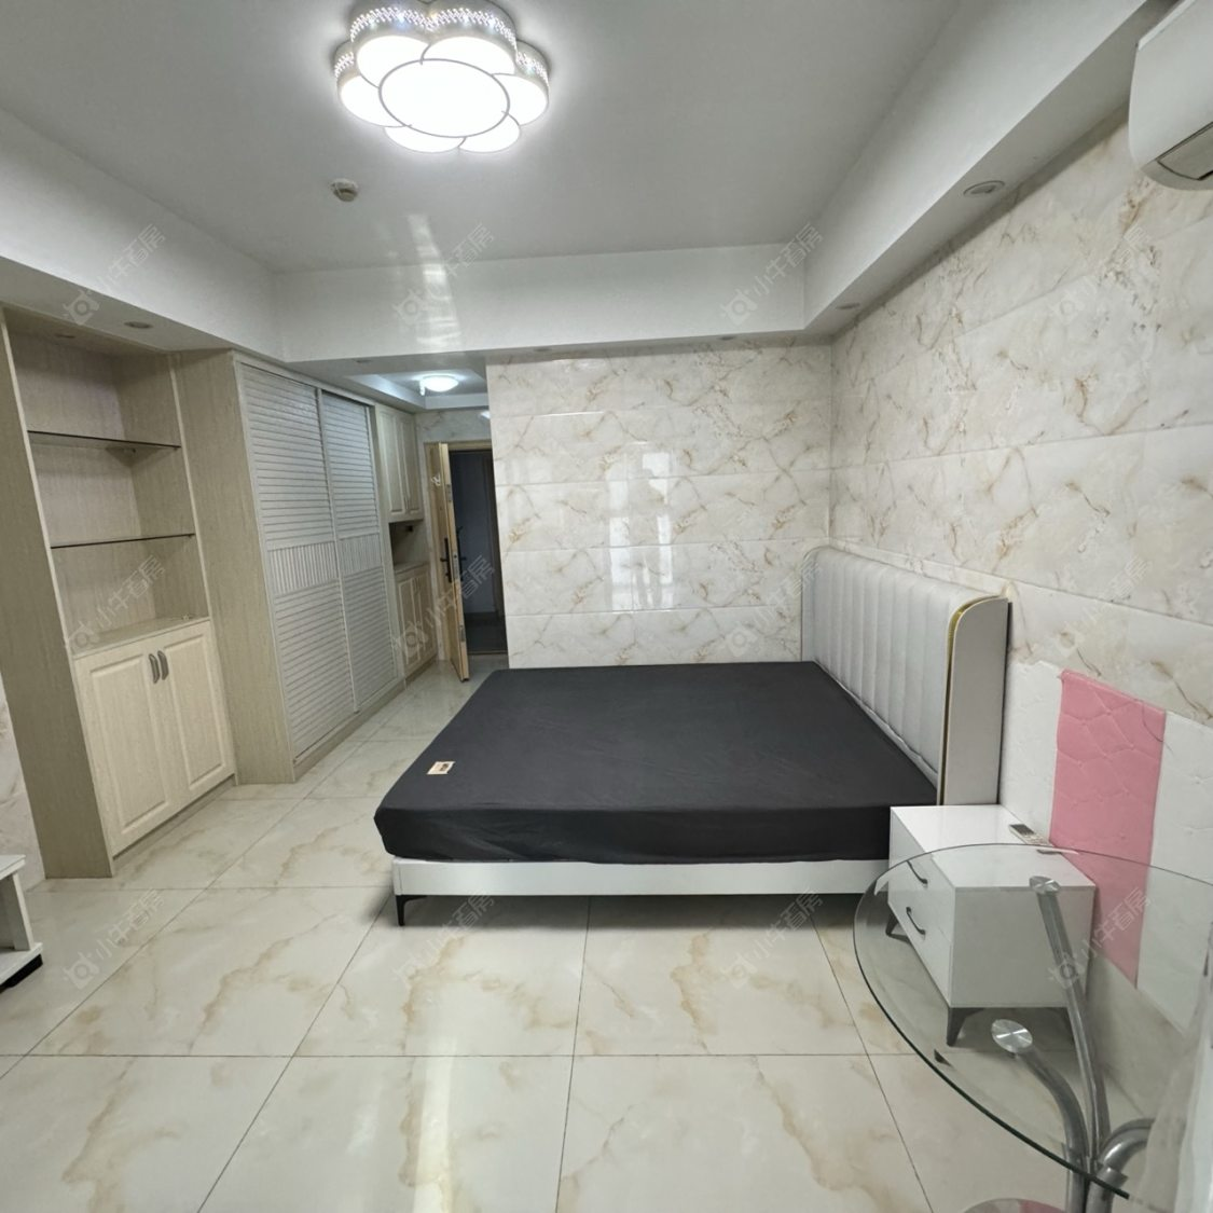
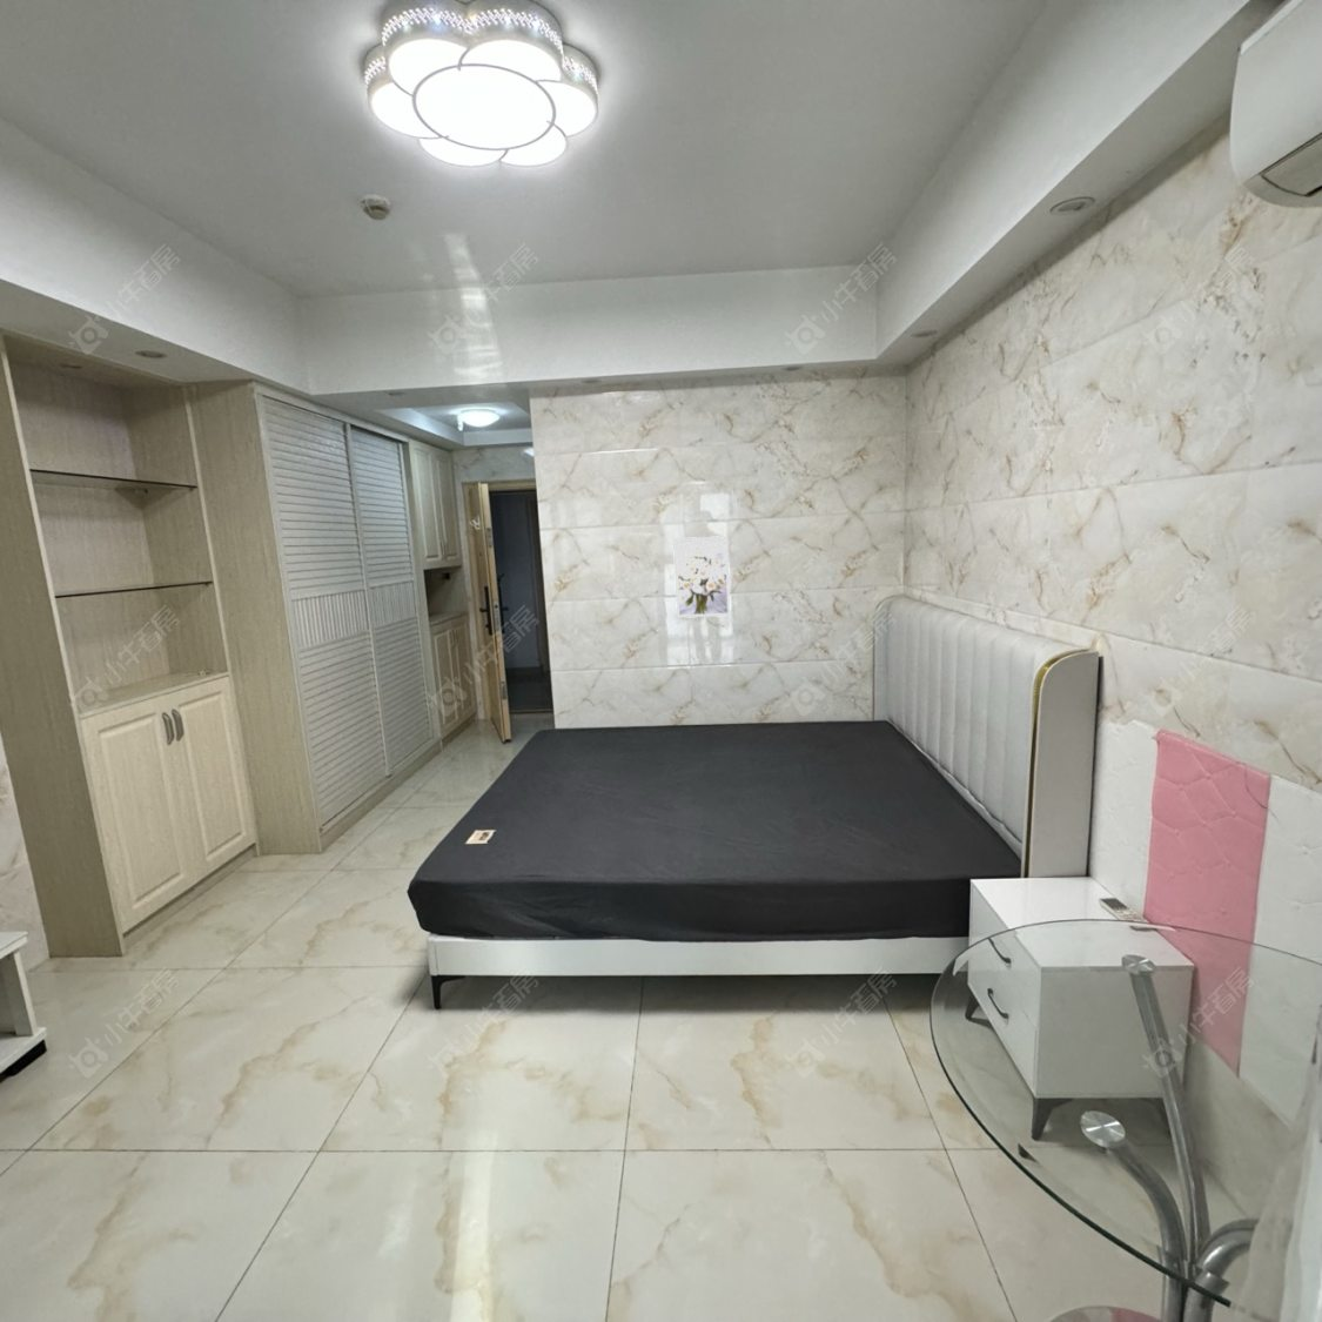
+ wall art (701, 577)
